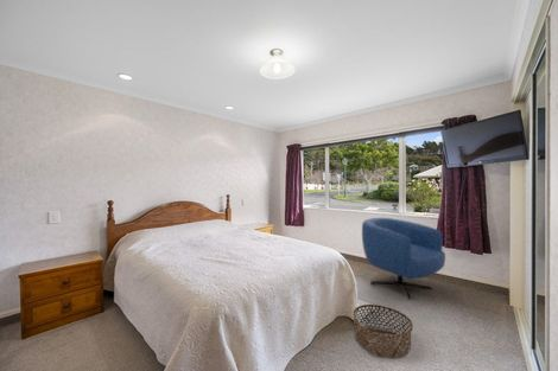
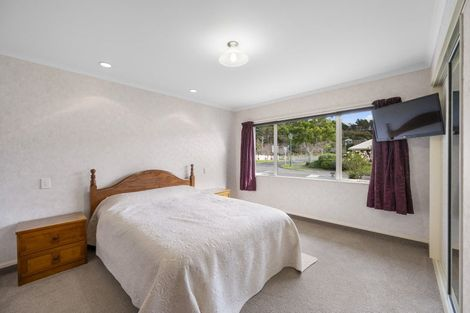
- armchair (399, 254)
- basket (381, 328)
